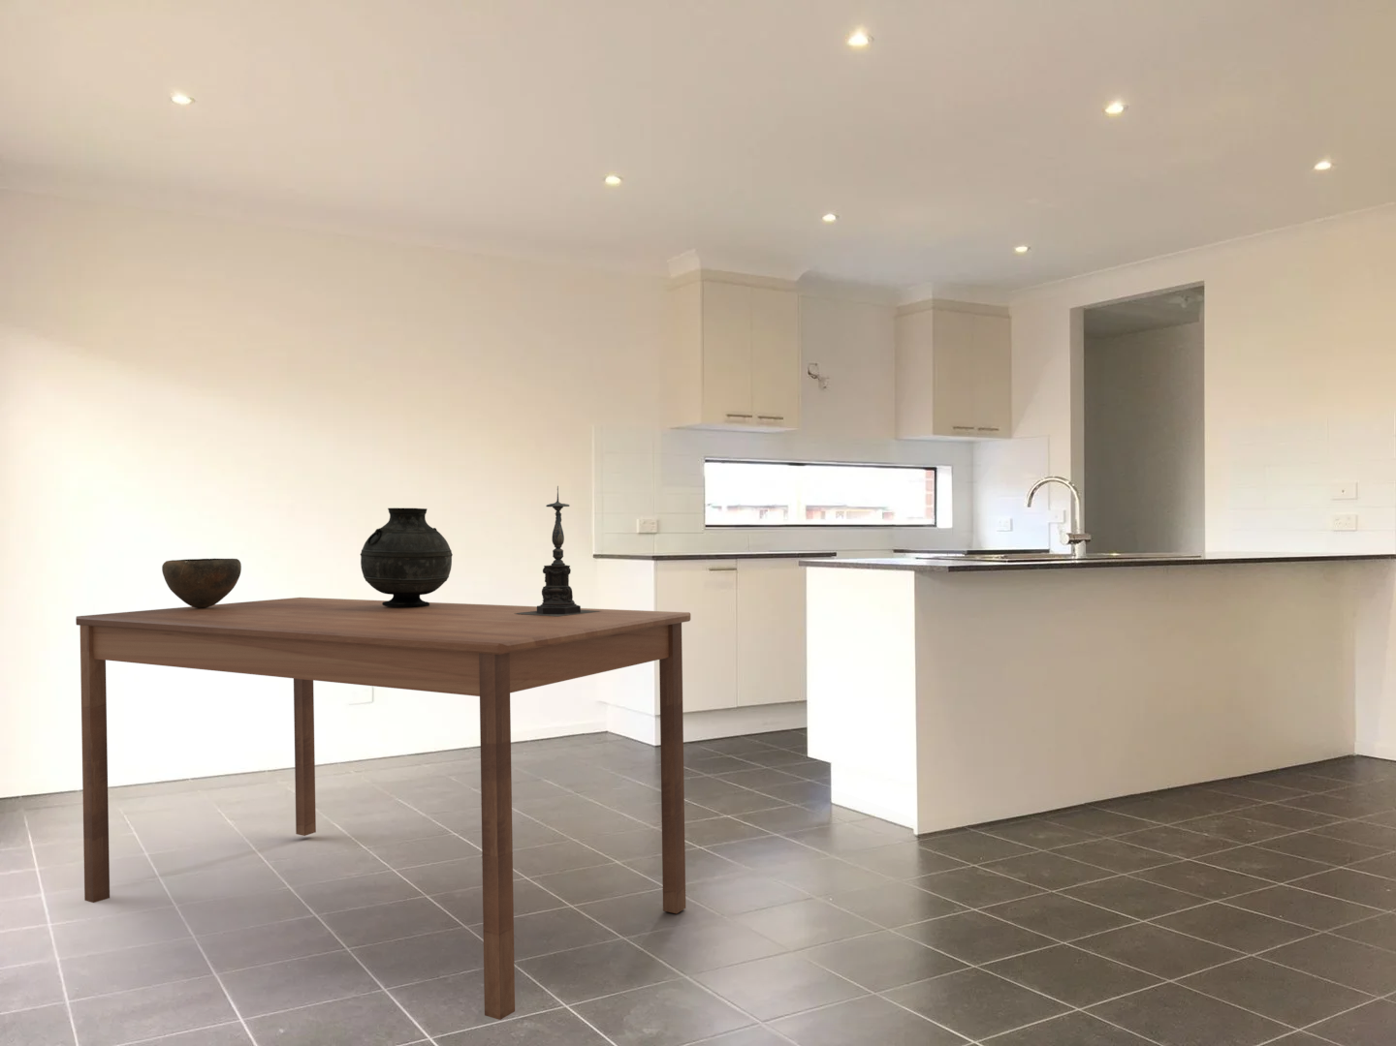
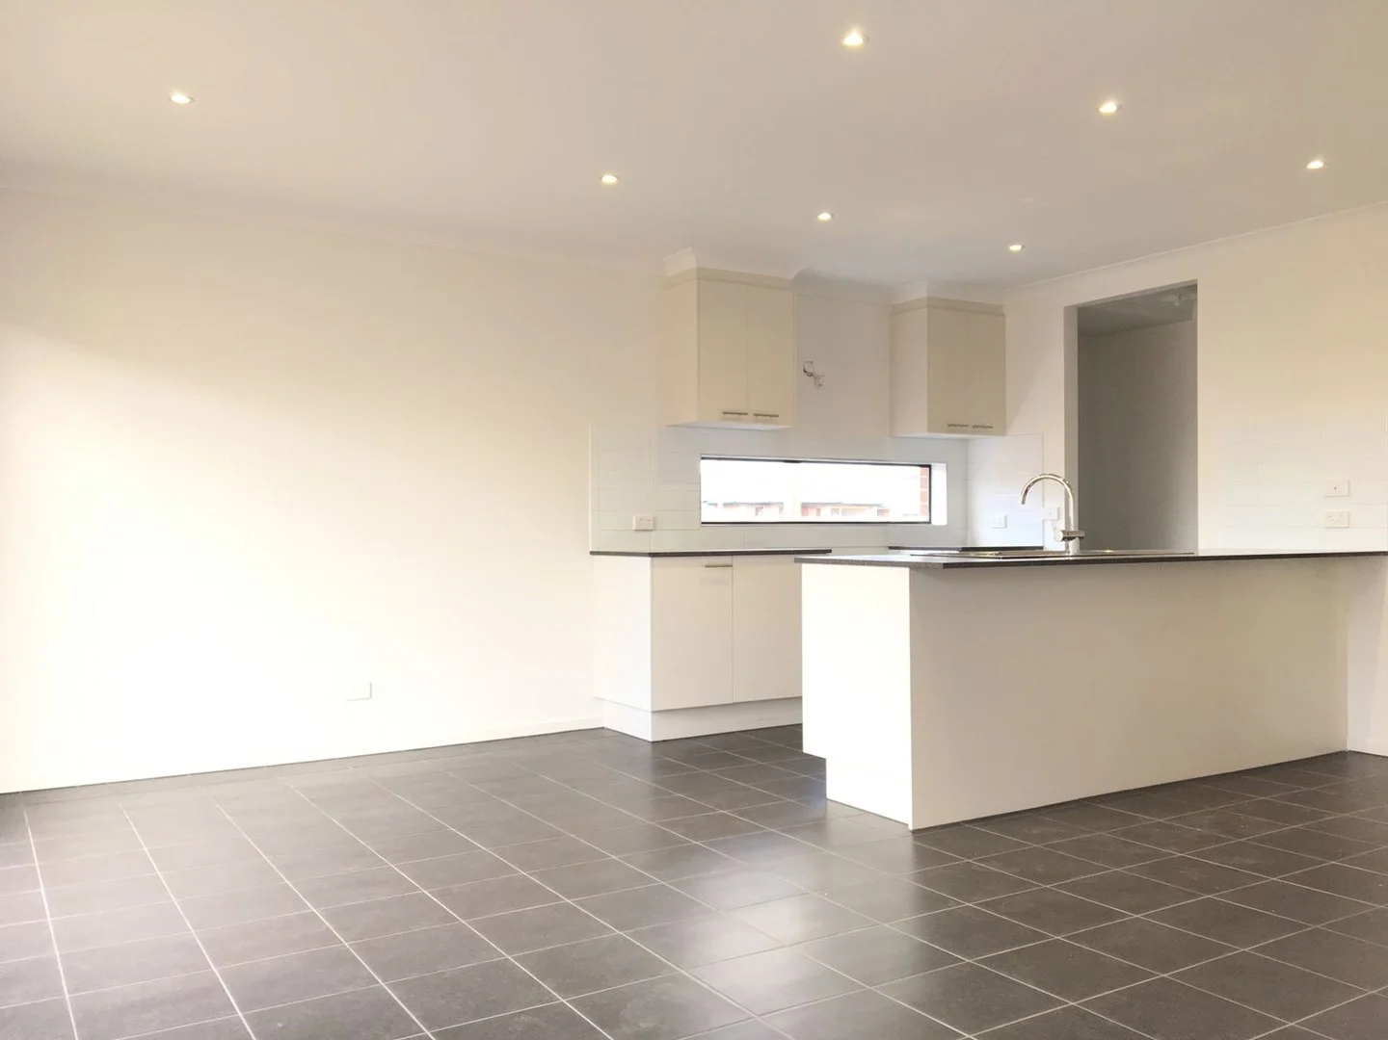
- vase (407, 556)
- dining table (314, 759)
- bowl (201, 583)
- candle holder (557, 548)
